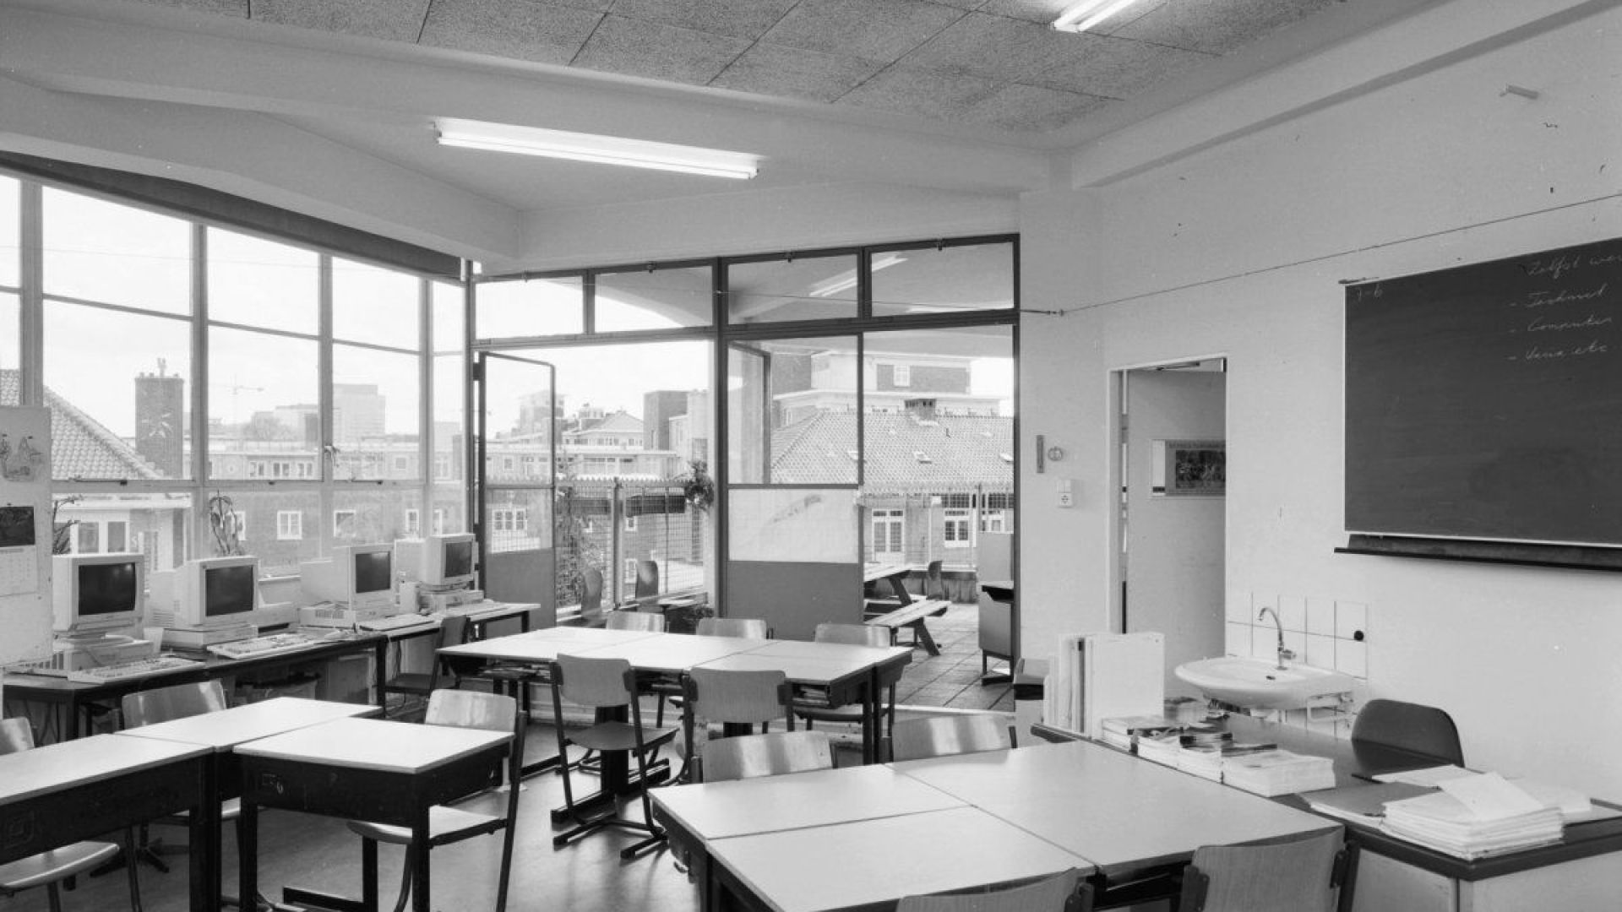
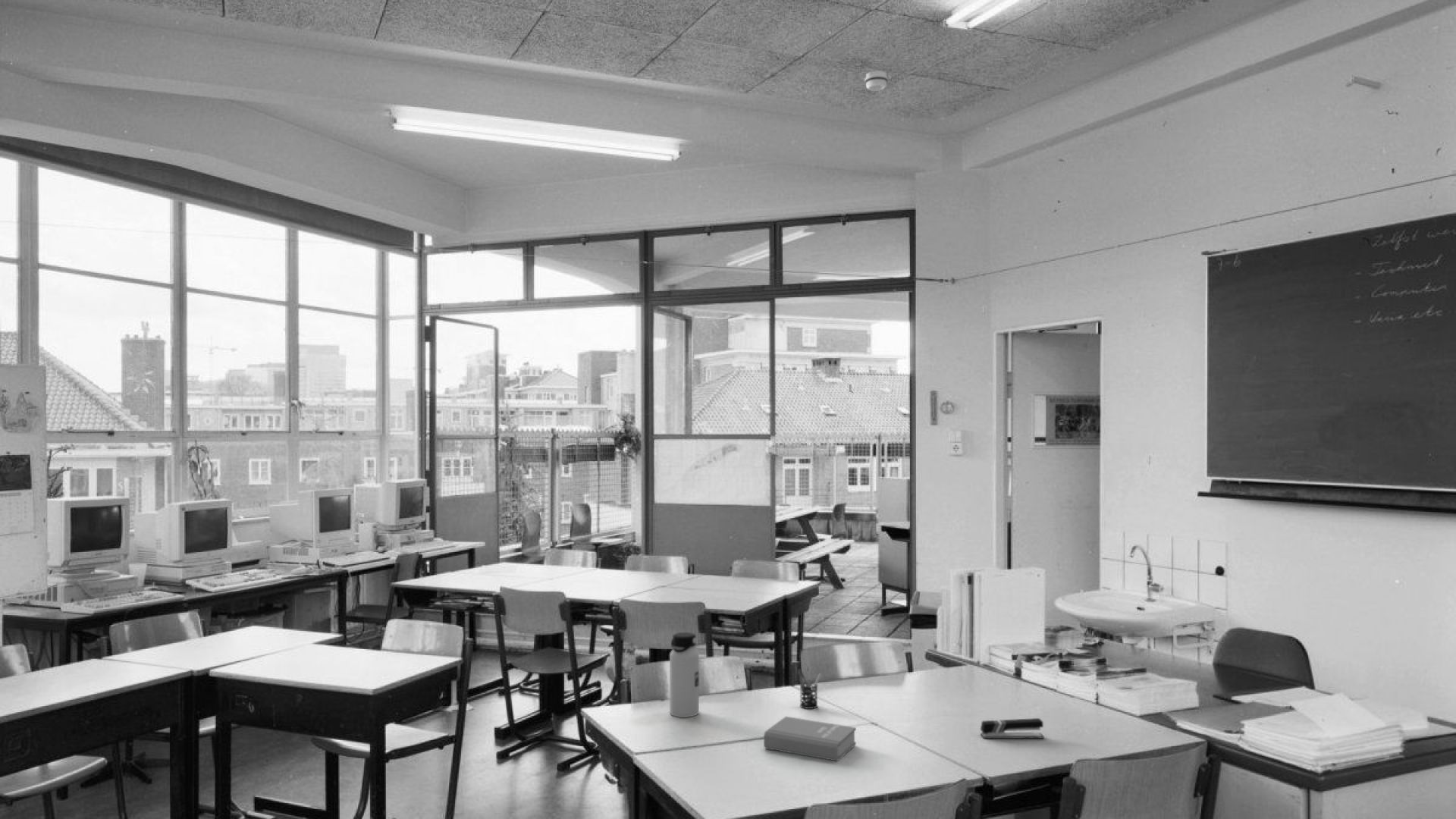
+ book (810, 738)
+ stapler (1012, 728)
+ water bottle (684, 673)
+ smoke detector (876, 81)
+ pen holder (808, 688)
